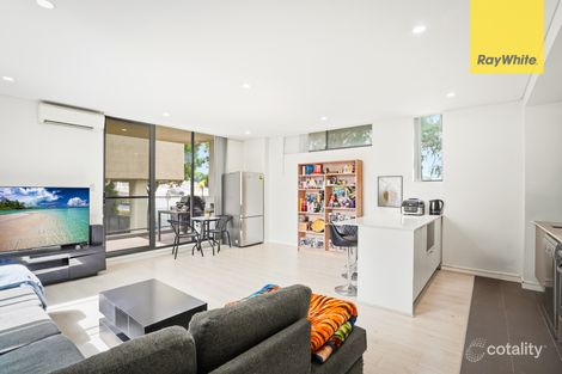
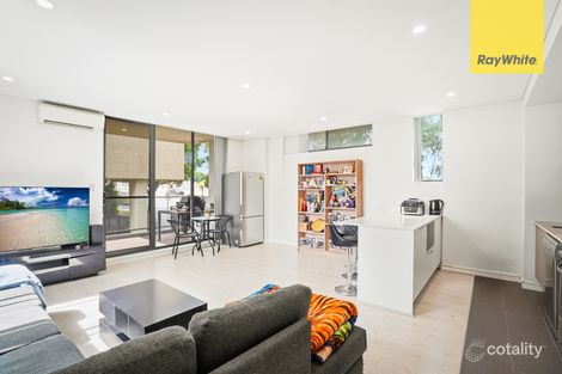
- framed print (389, 191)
